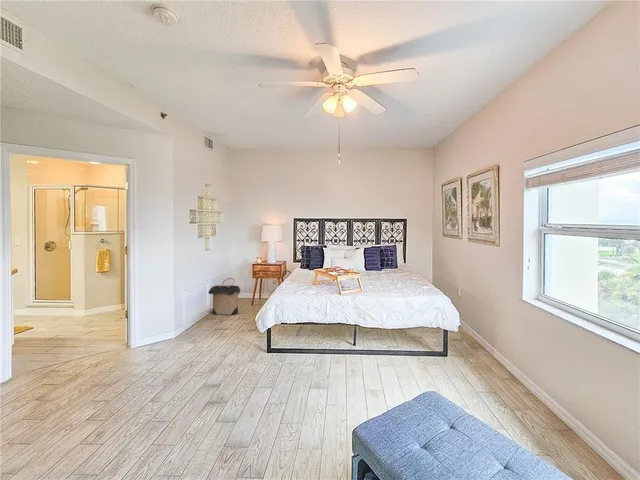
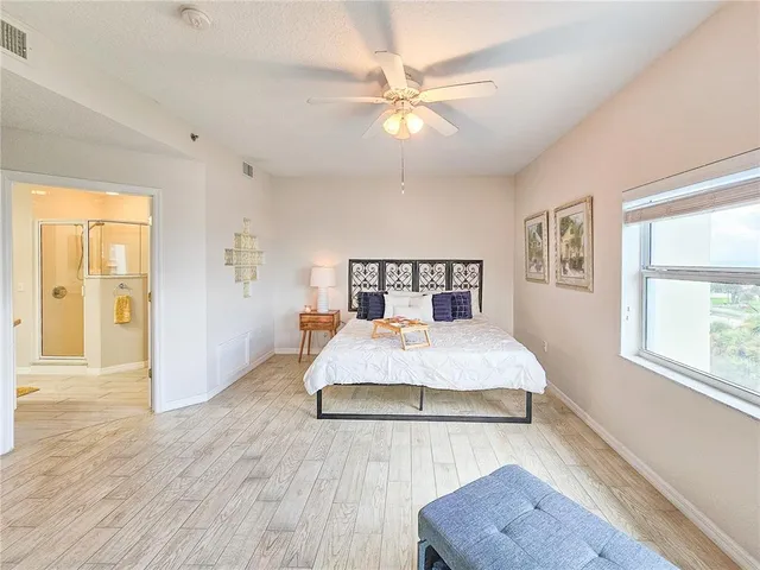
- laundry hamper (224, 295)
